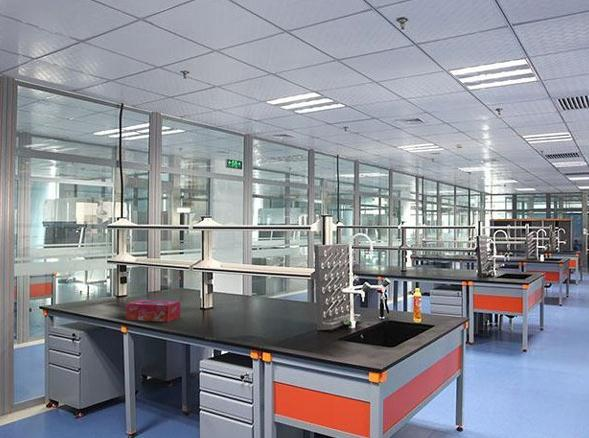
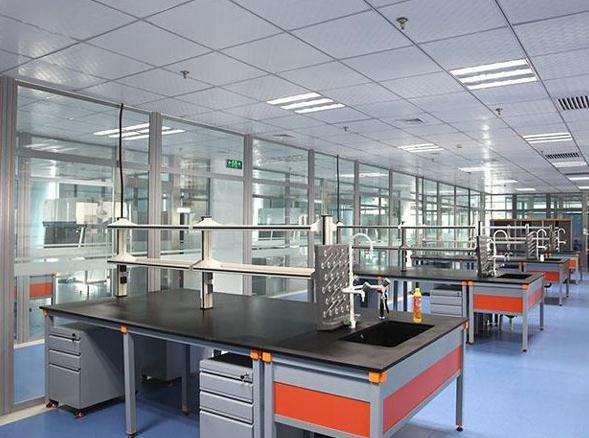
- tissue box (153, 310)
